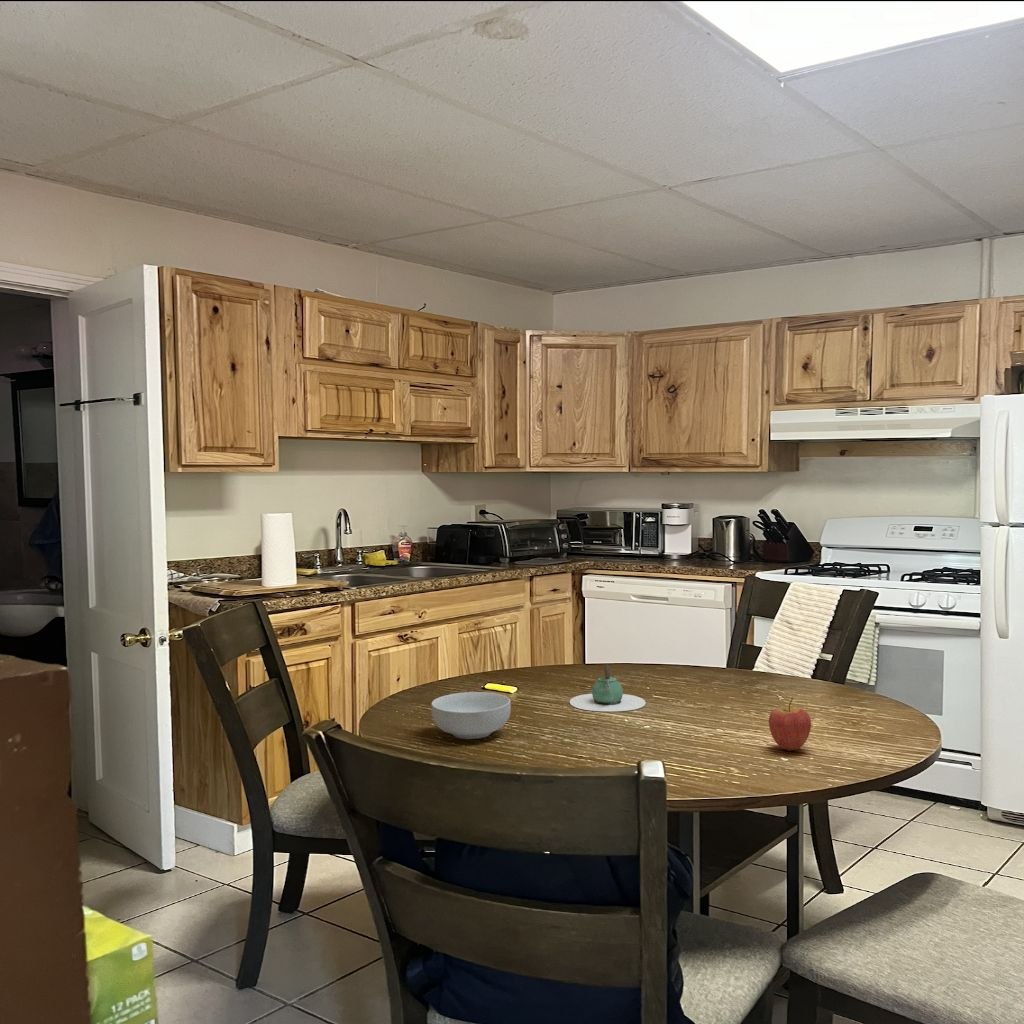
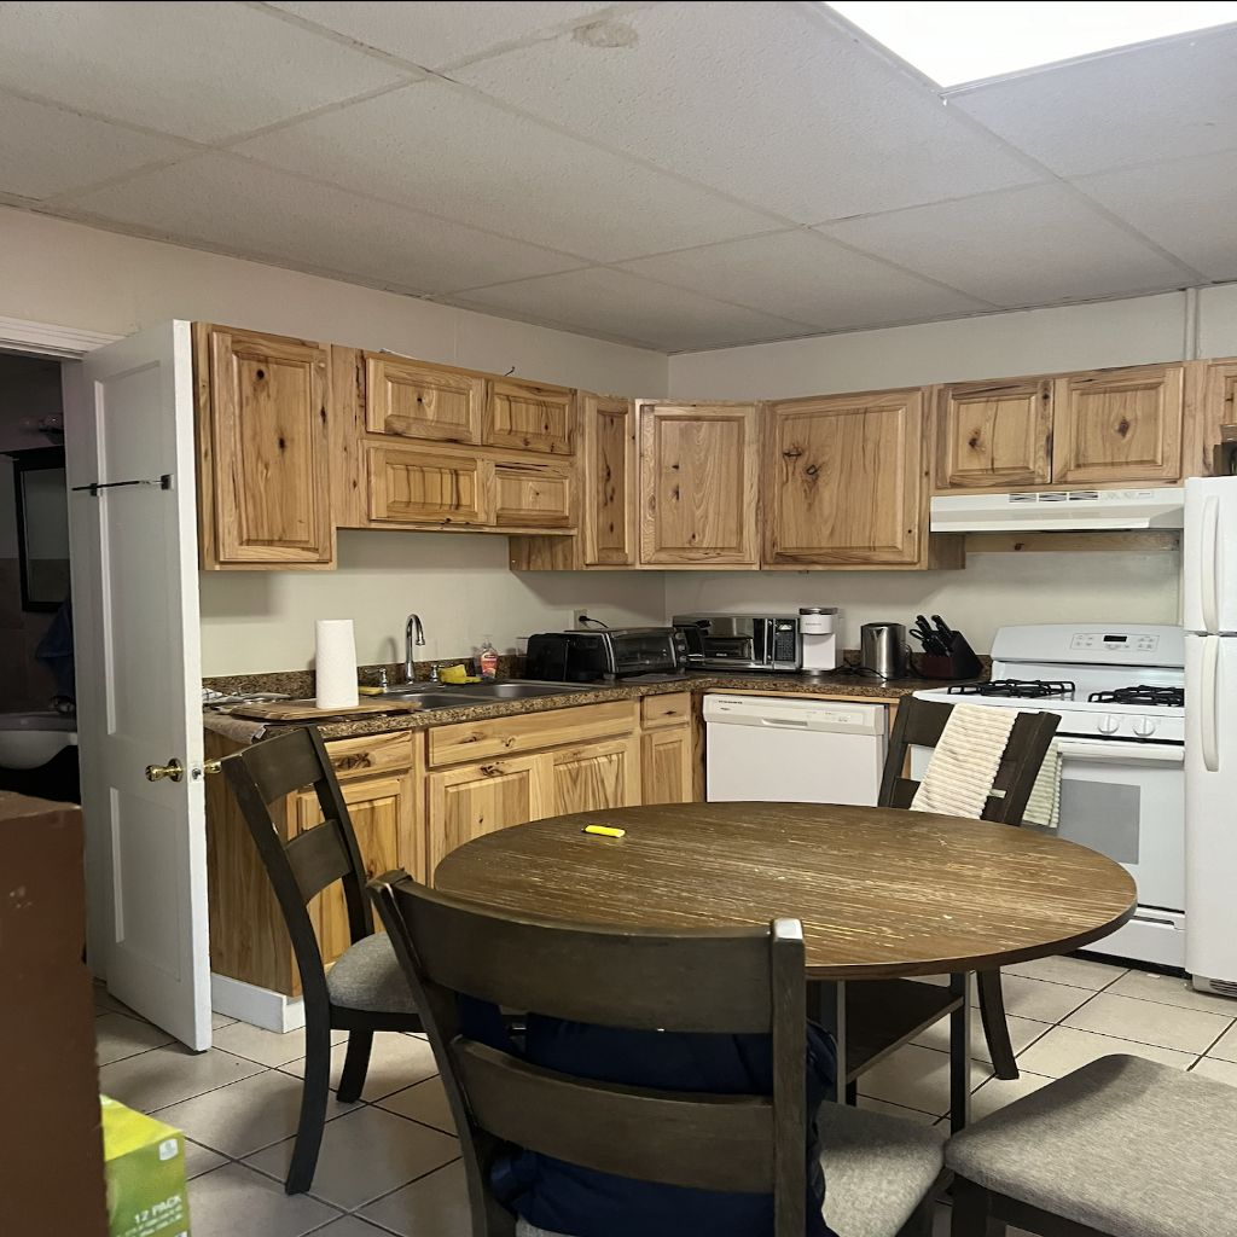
- cereal bowl (471, 717)
- teapot (607, 683)
- fruit (789, 723)
